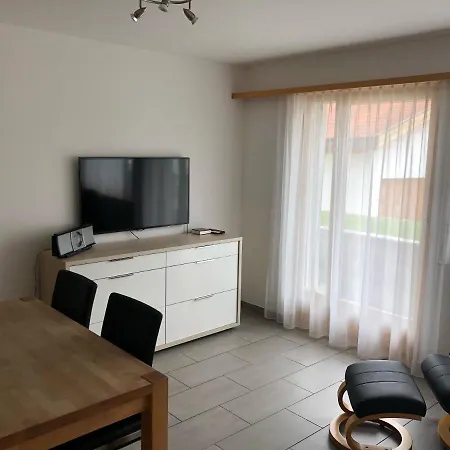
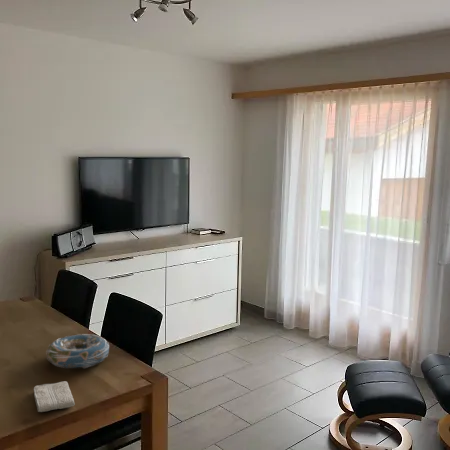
+ washcloth (53, 395)
+ decorative bowl (78, 350)
